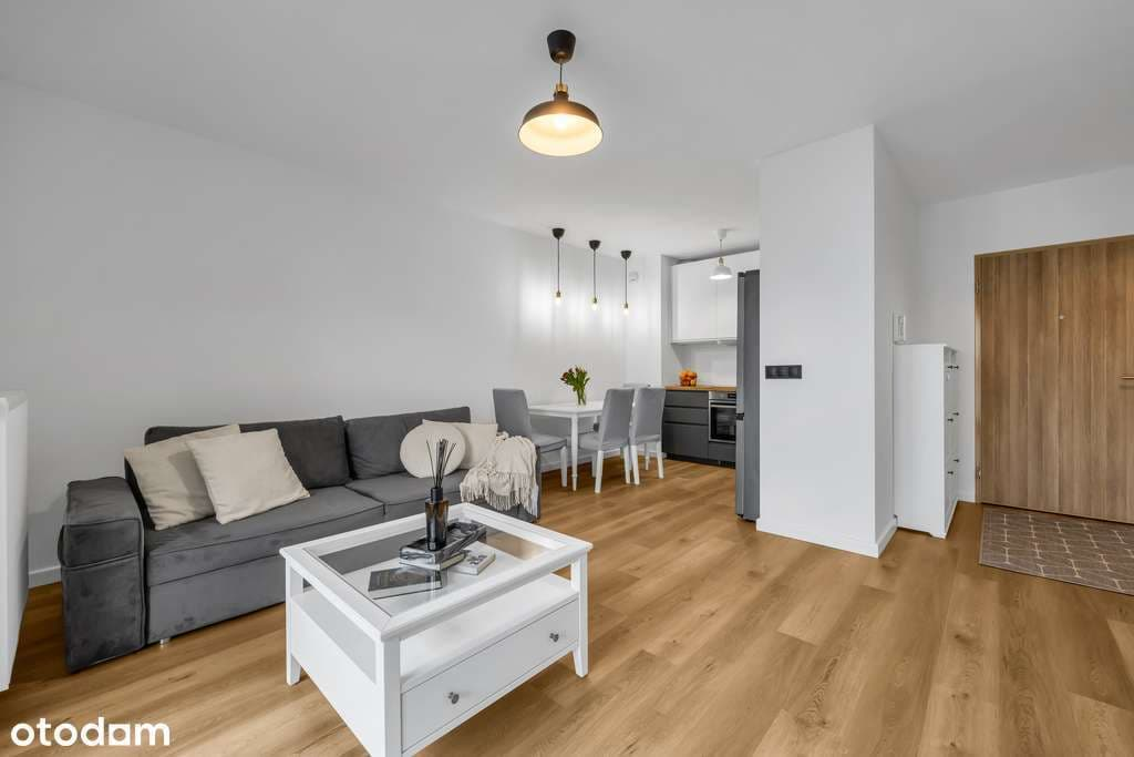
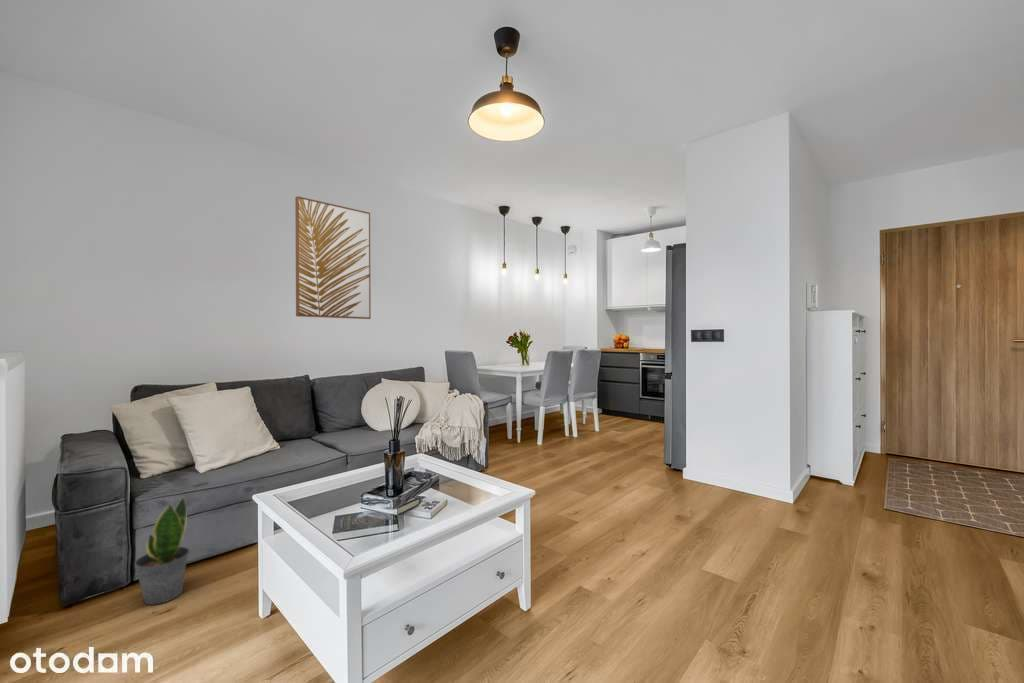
+ potted plant (162, 547)
+ wall art (335, 261)
